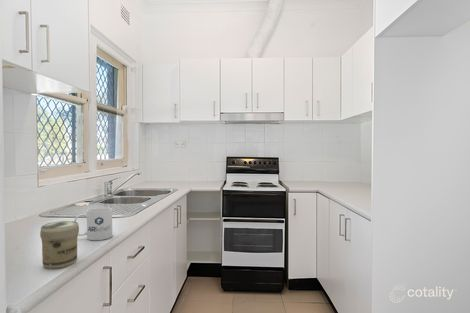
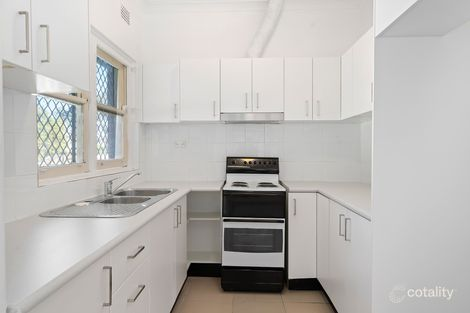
- mug (95, 223)
- jar (60, 243)
